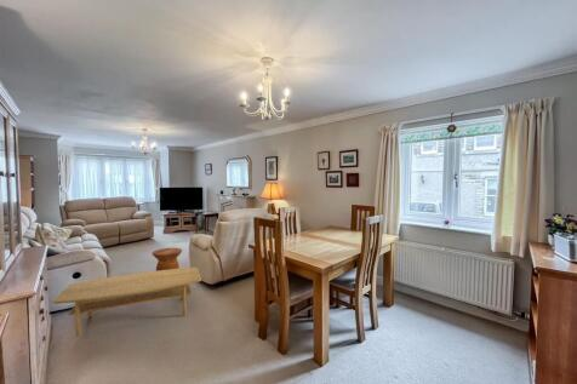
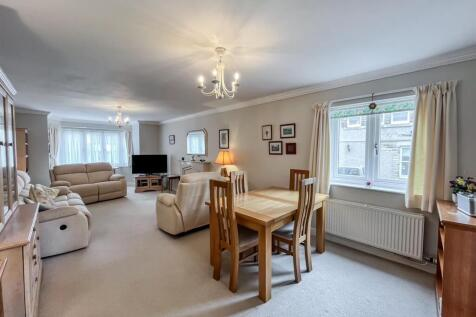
- coffee table (137, 298)
- side table (167, 264)
